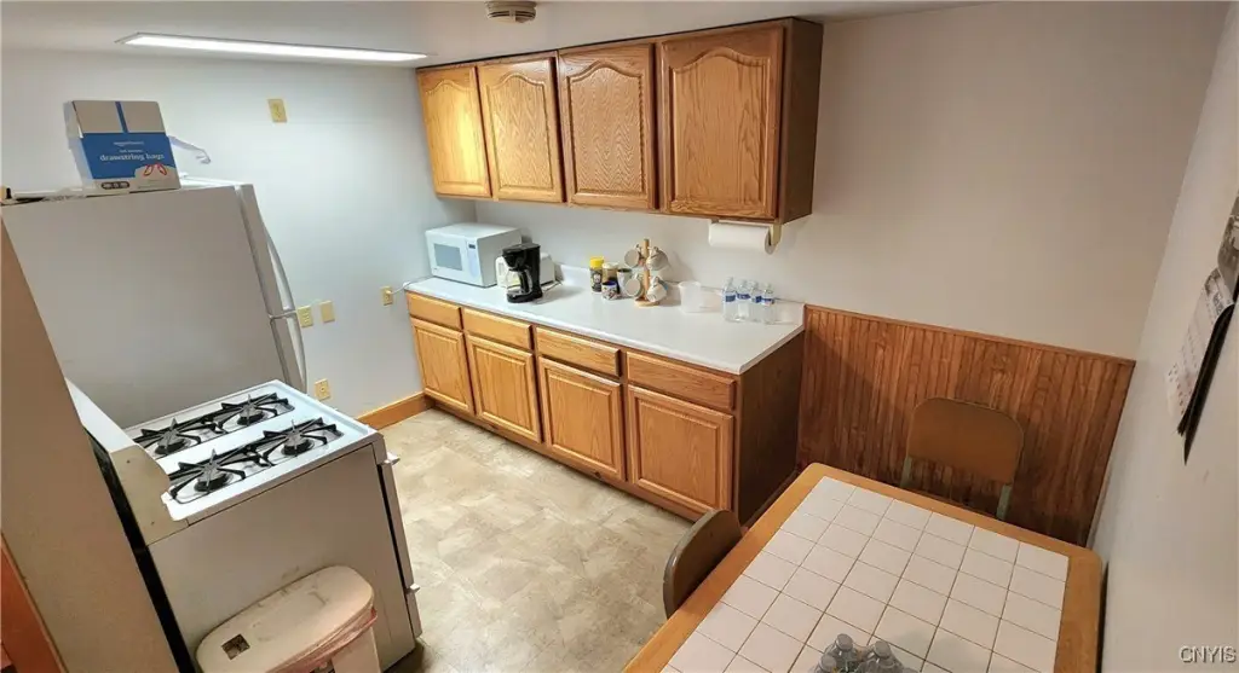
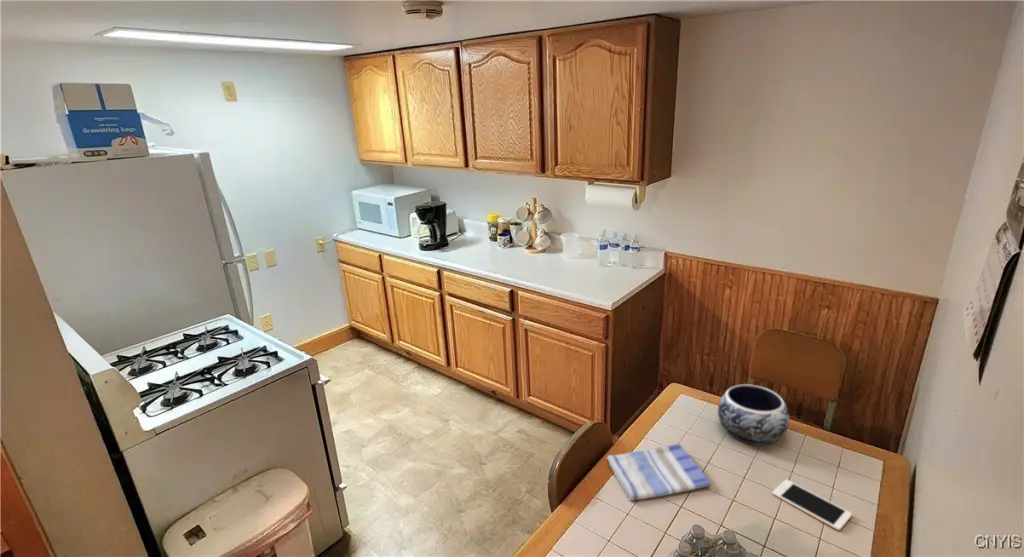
+ cell phone (810, 503)
+ decorative bowl (752, 414)
+ dish towel (656, 469)
